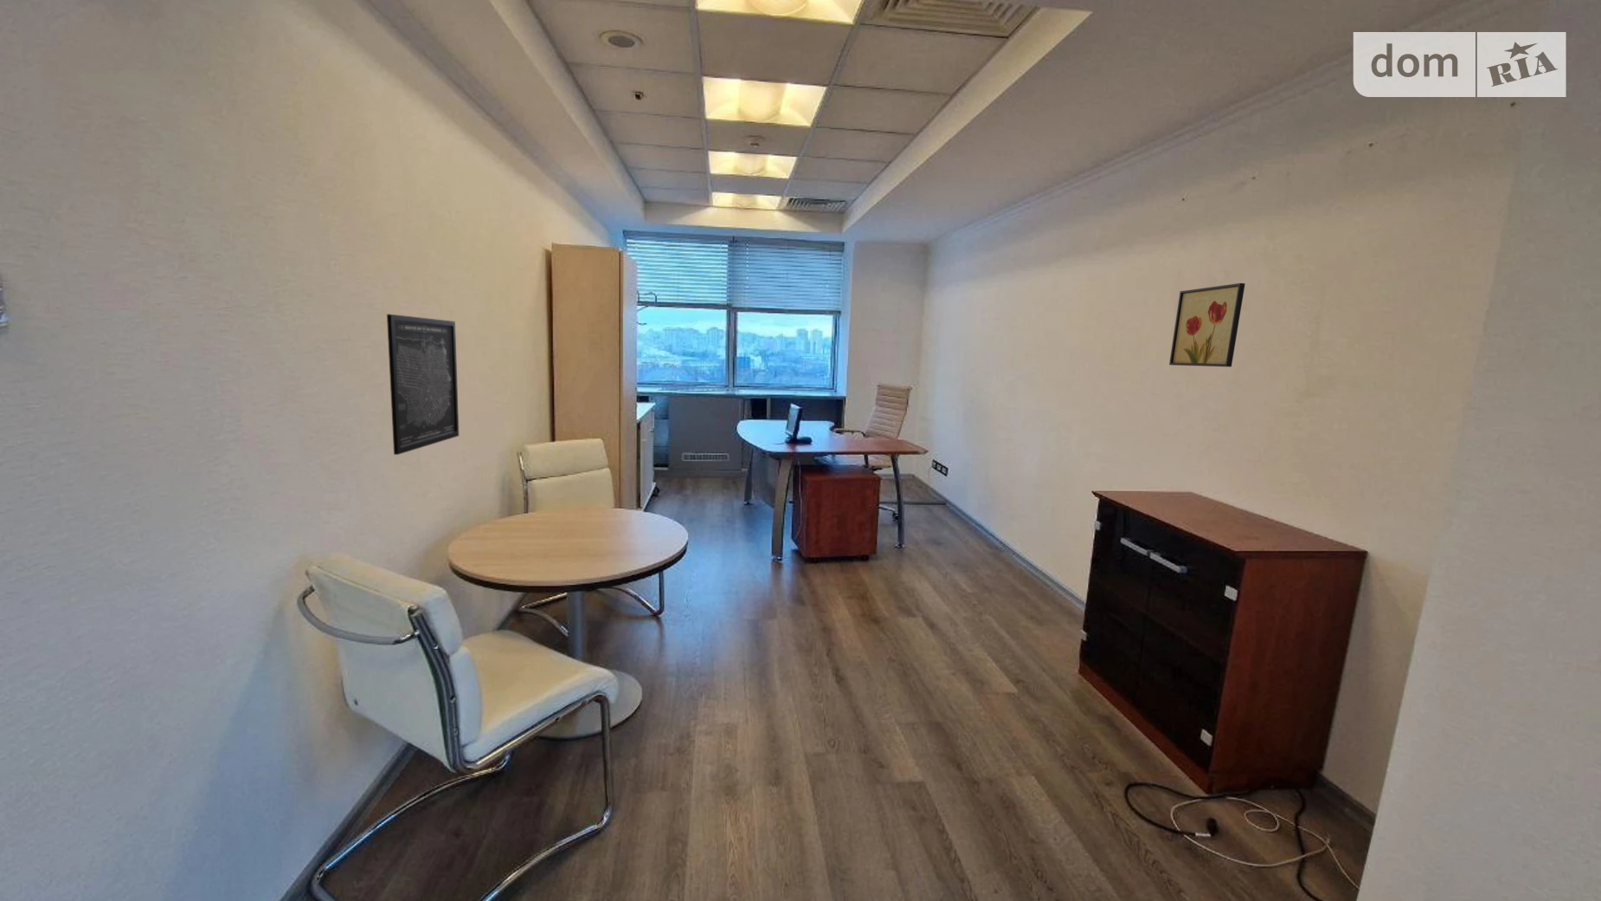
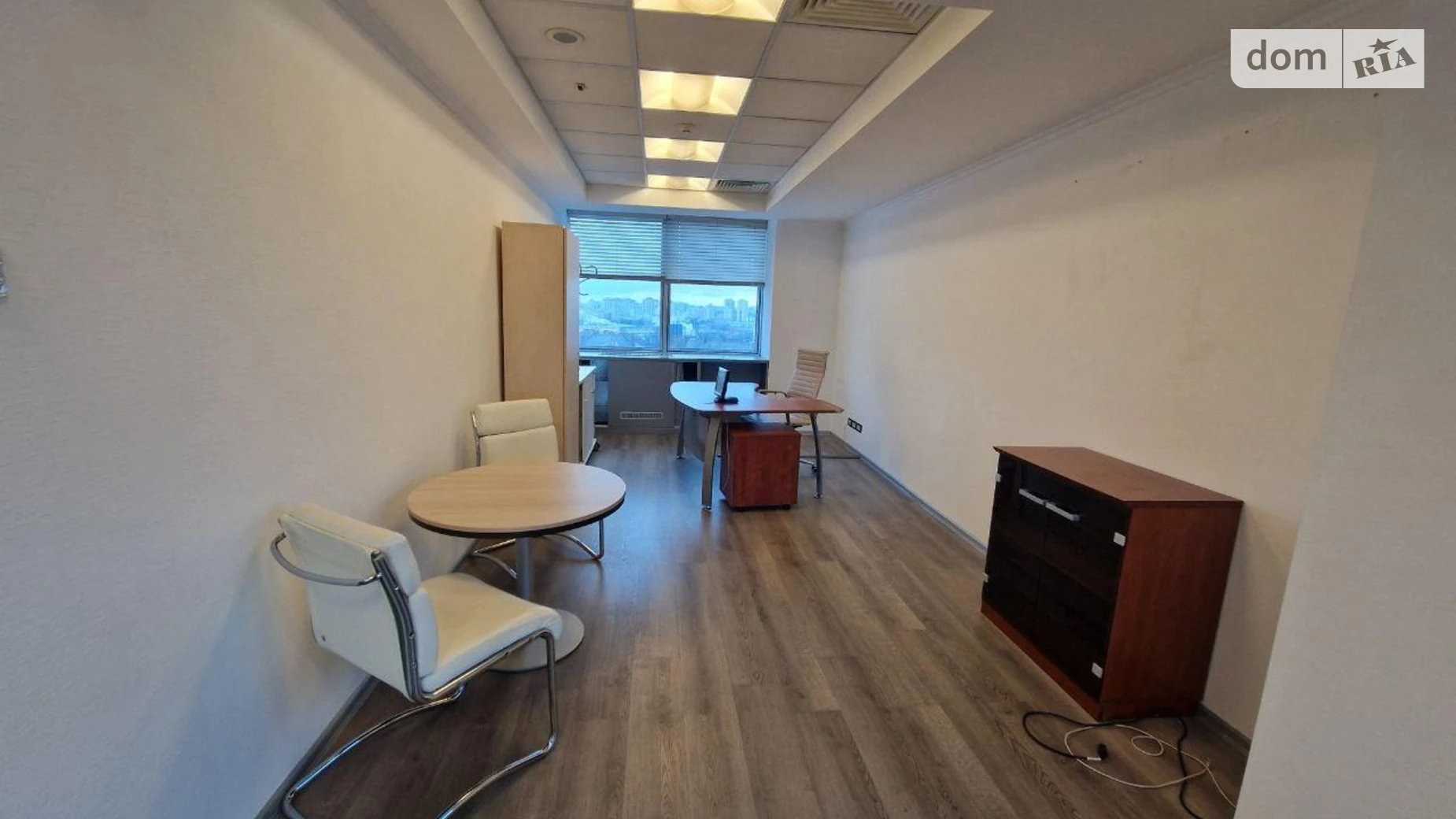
- wall art (427, 382)
- wall art (1205, 327)
